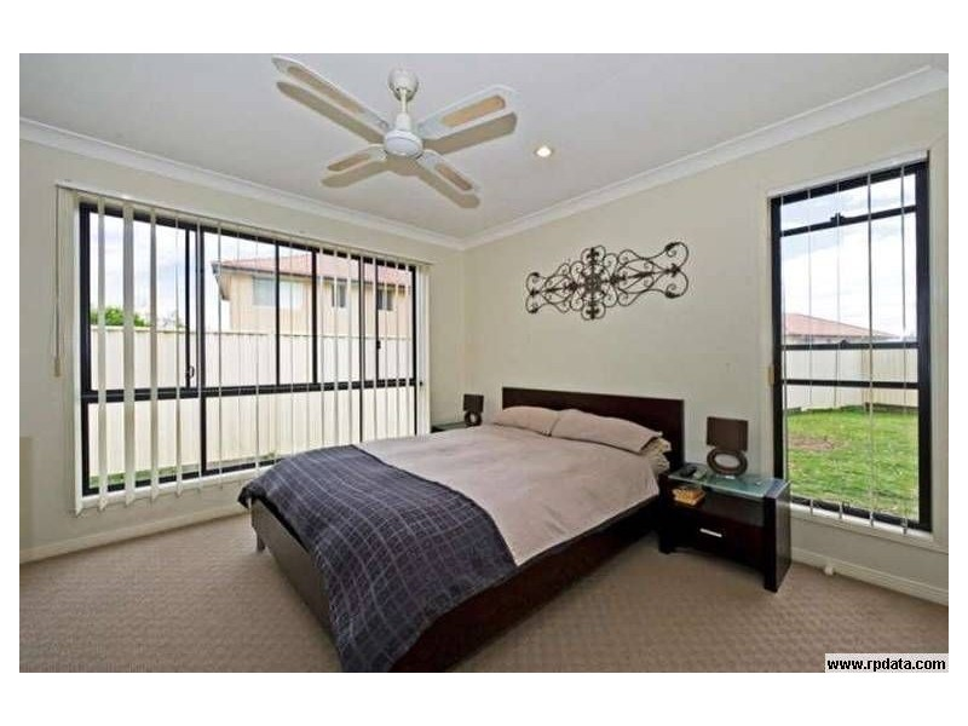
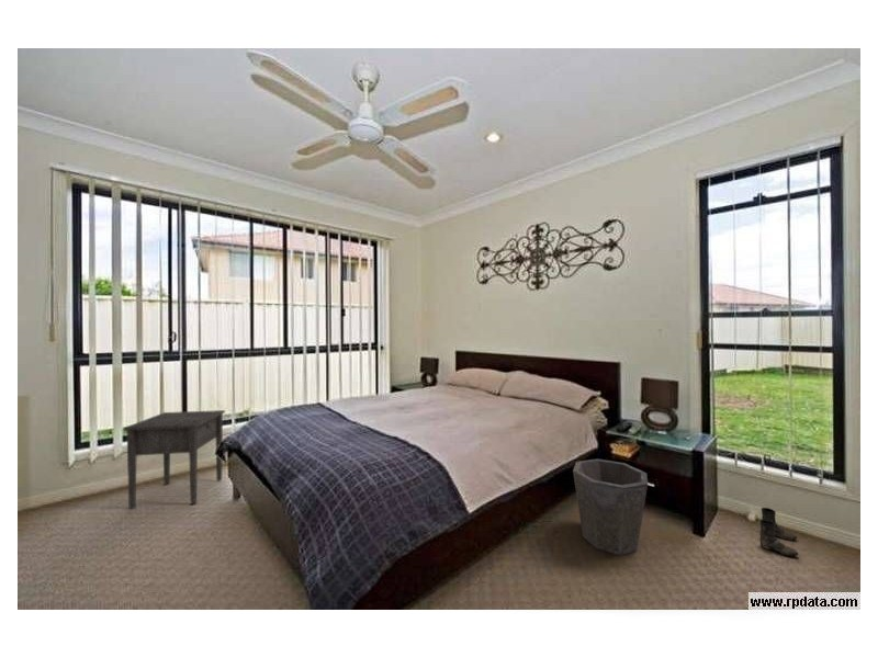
+ waste bin (609, 504)
+ nightstand (179, 452)
+ boots (778, 531)
